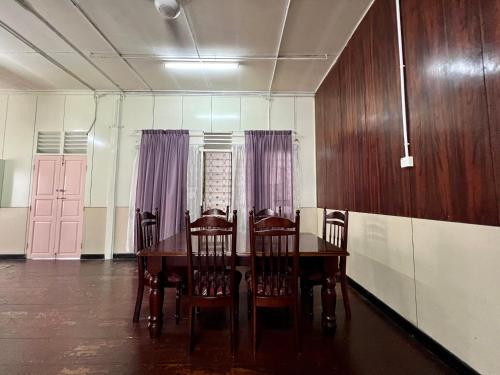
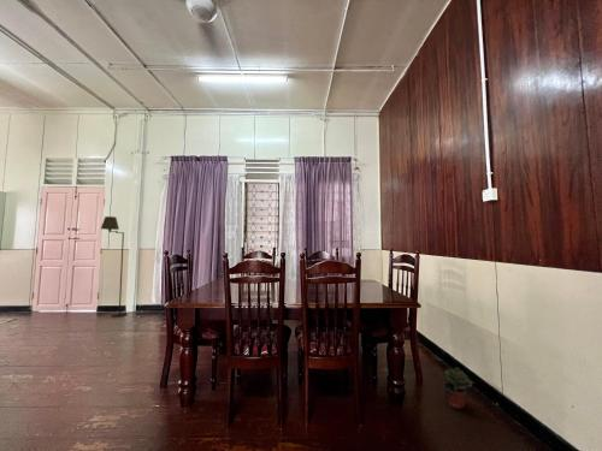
+ potted plant (458, 386)
+ floor lamp (120, 266)
